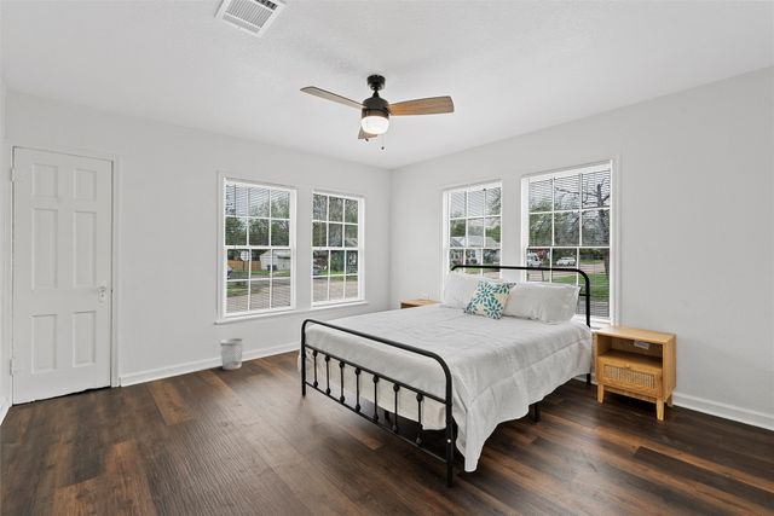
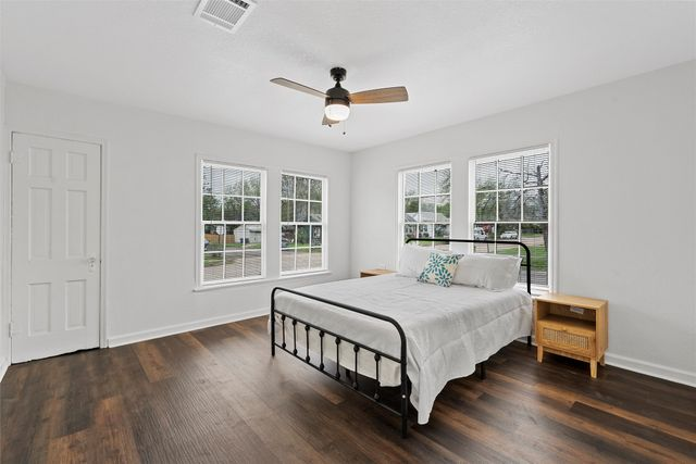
- wastebasket (231, 353)
